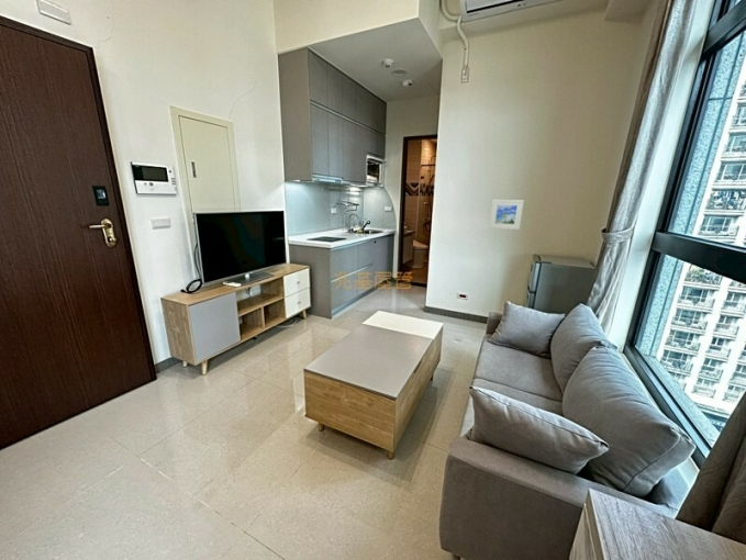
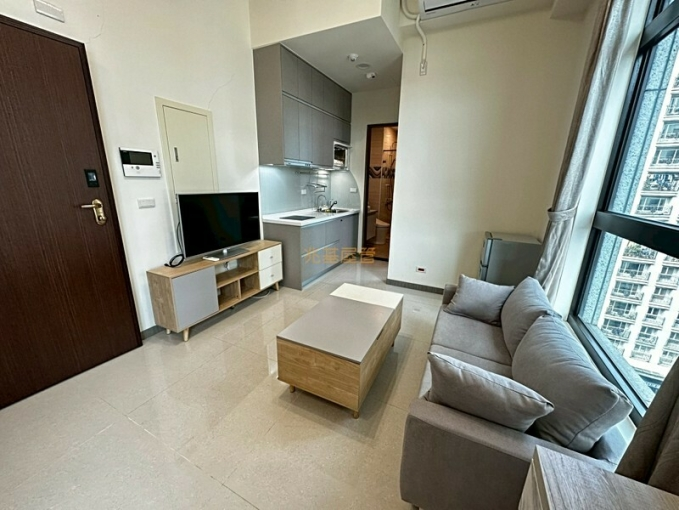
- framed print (505, 214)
